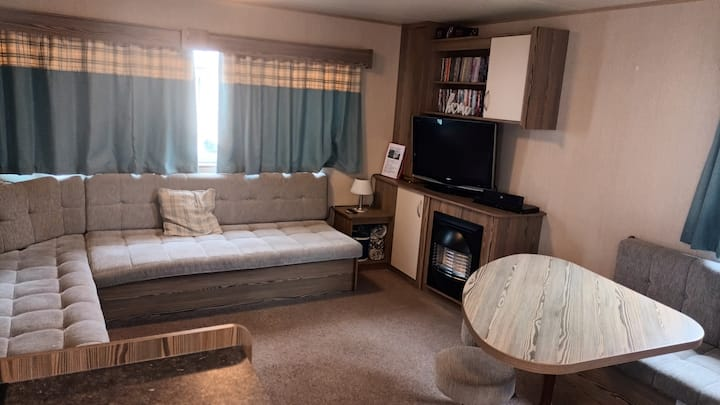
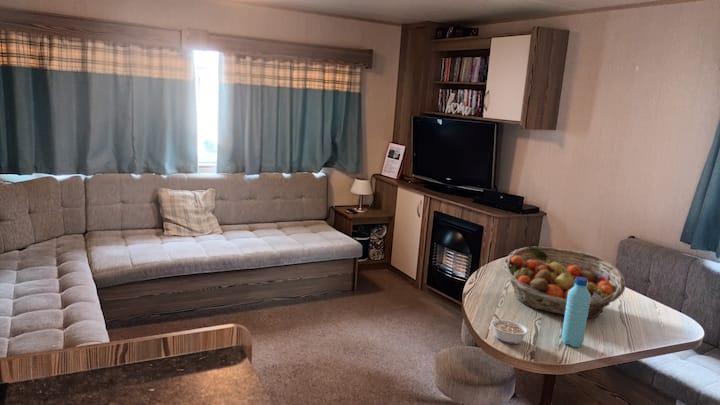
+ legume (507, 330)
+ fruit basket (560, 280)
+ water bottle (576, 311)
